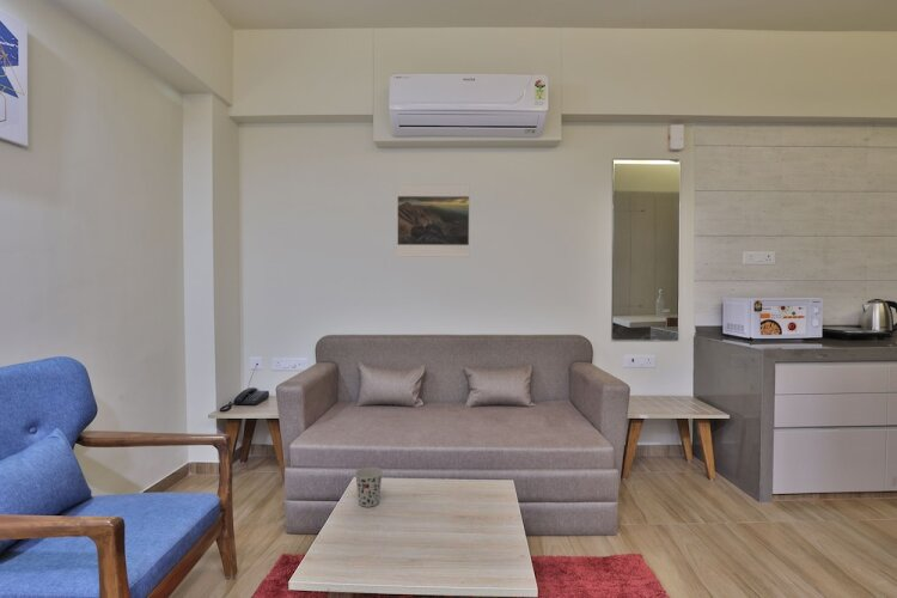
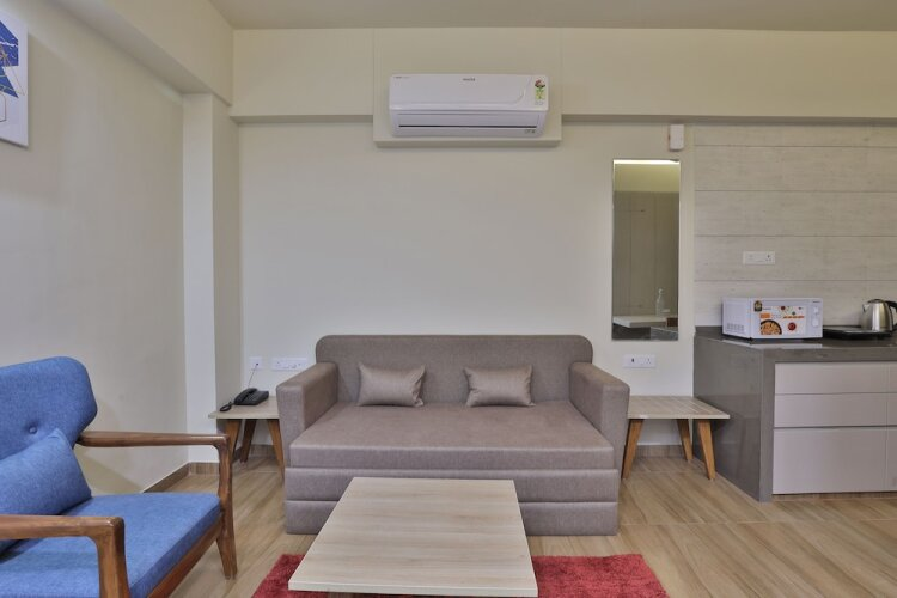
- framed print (433, 220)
- cup (368, 487)
